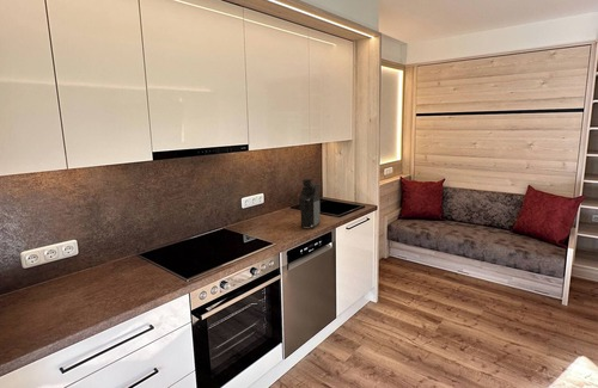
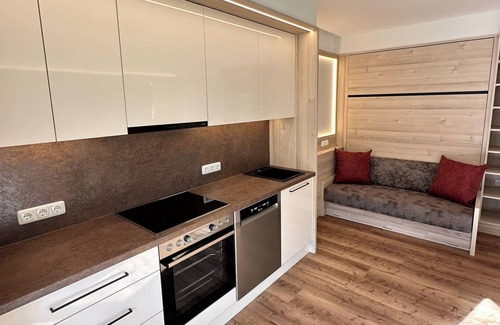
- coffee maker (310, 202)
